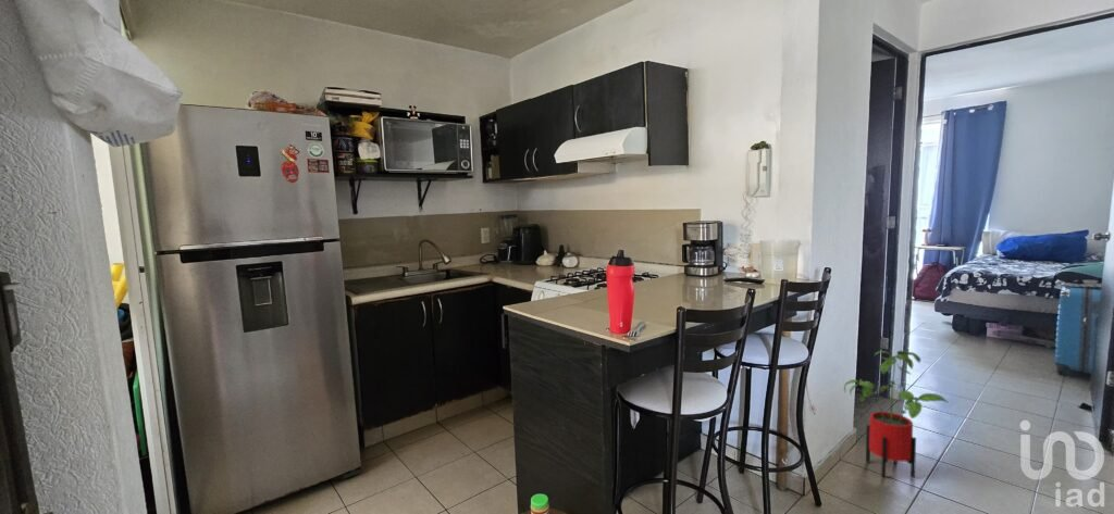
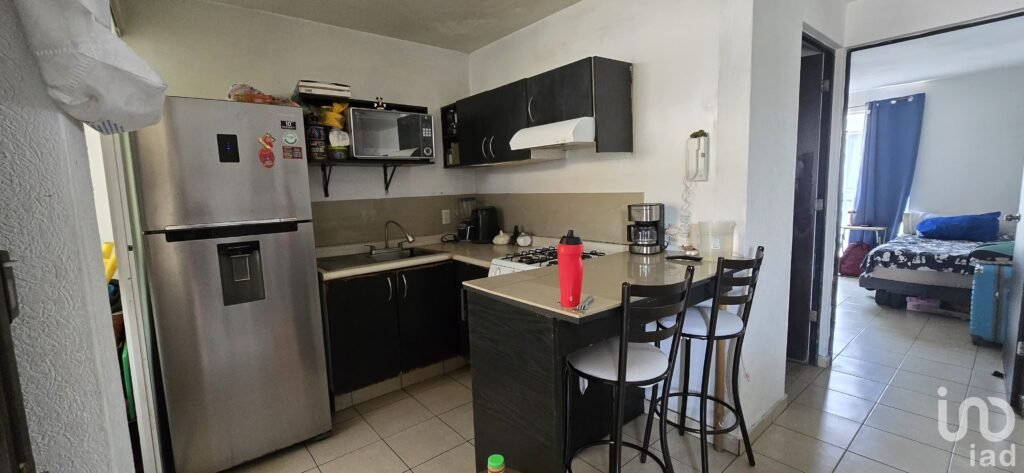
- house plant (893, 413)
